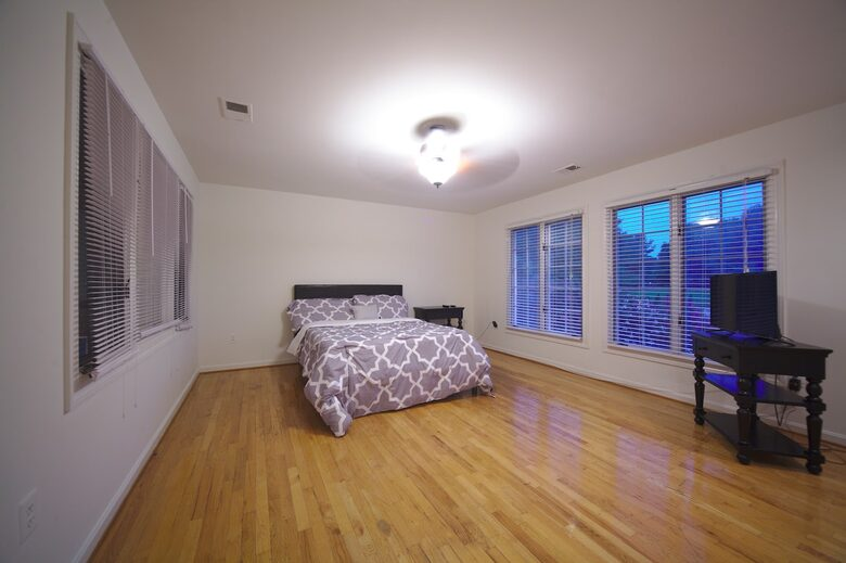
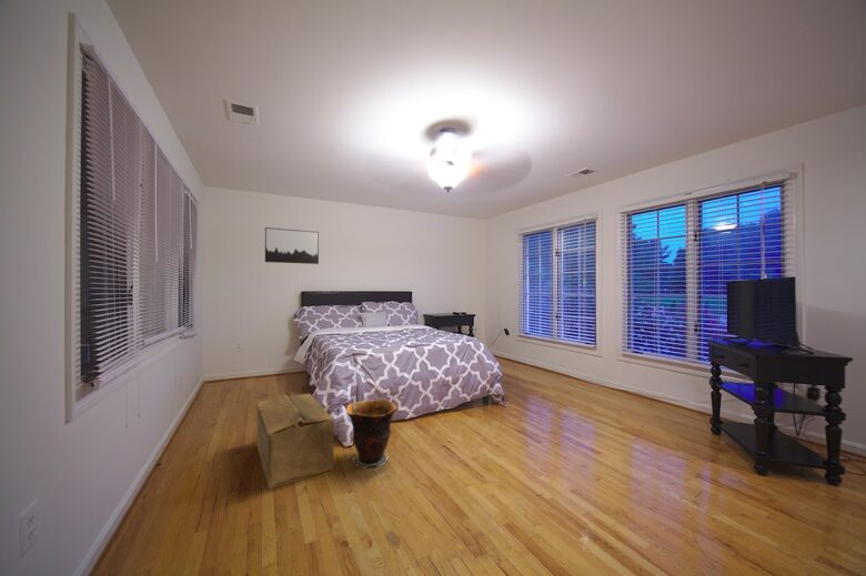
+ cardboard box (292, 430)
+ bucket (371, 432)
+ wall art (292, 246)
